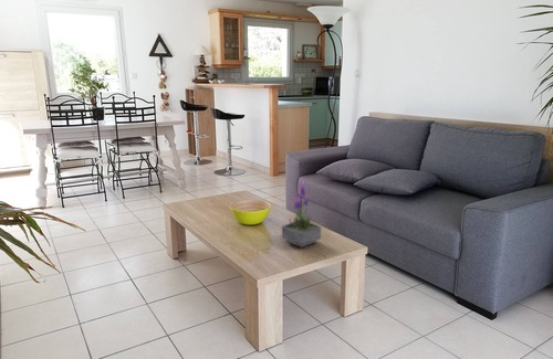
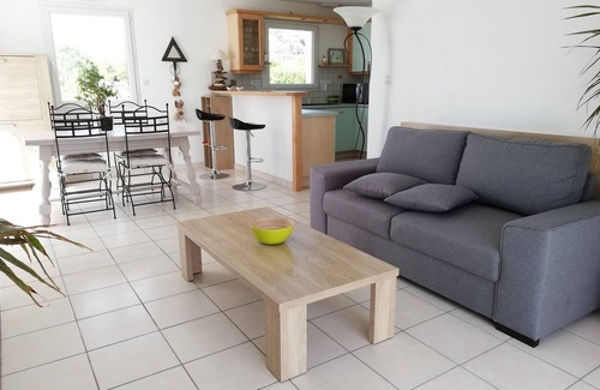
- potted plant (301, 211)
